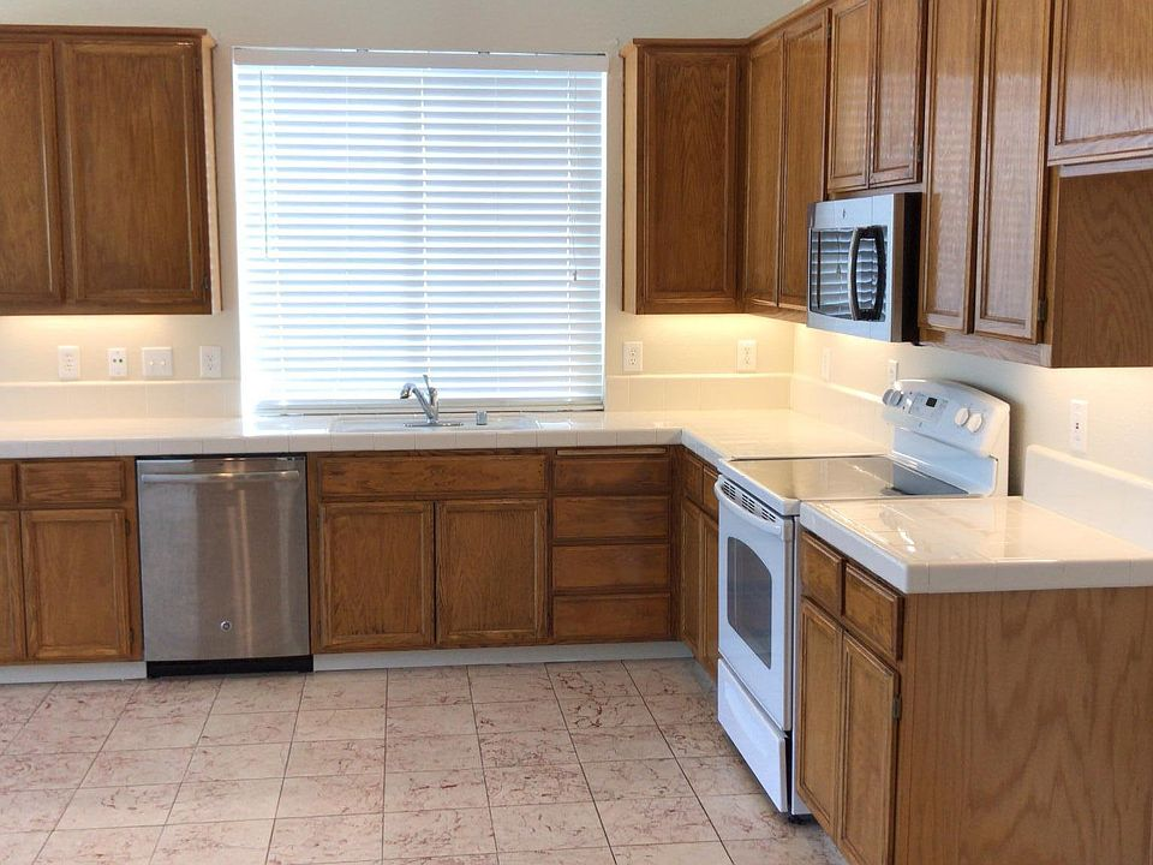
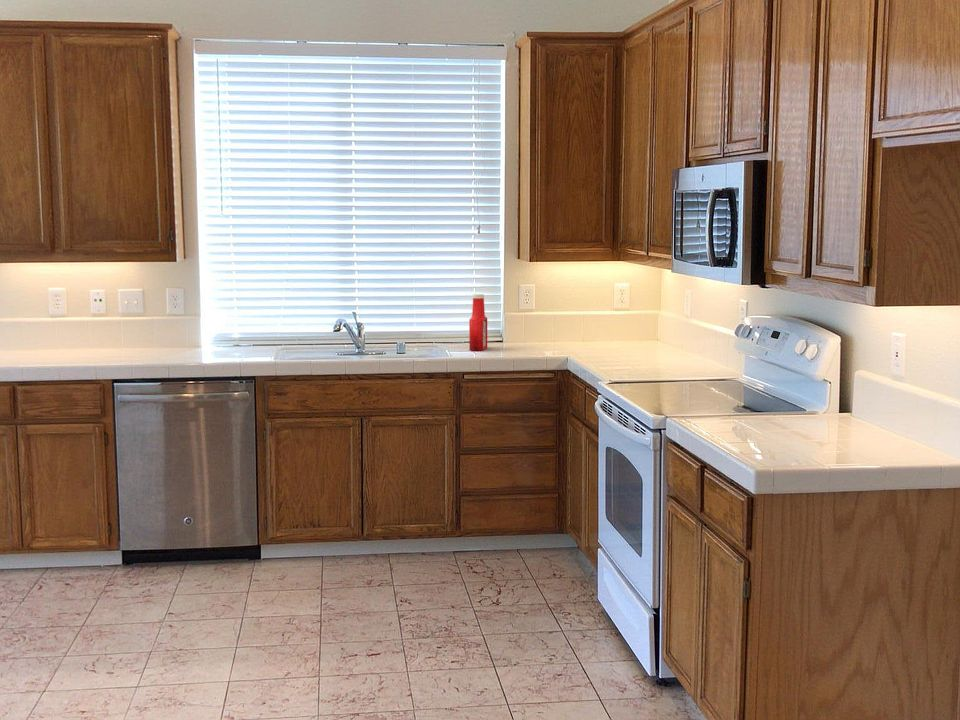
+ soap bottle (478, 321)
